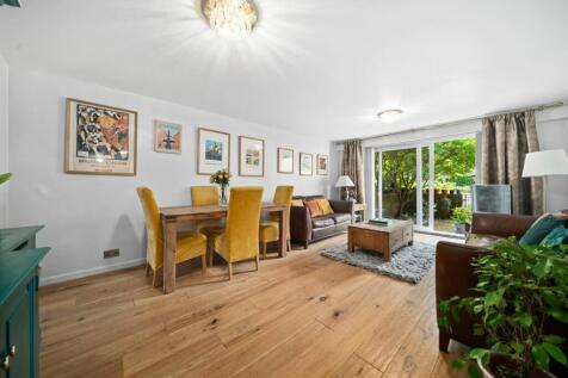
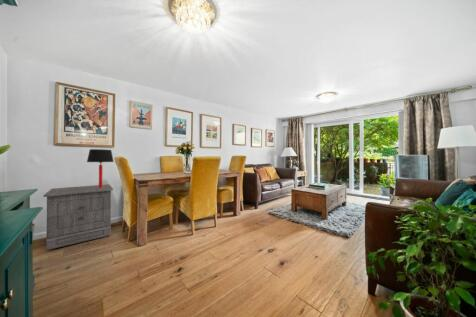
+ table lamp (100, 168)
+ nightstand (82, 212)
